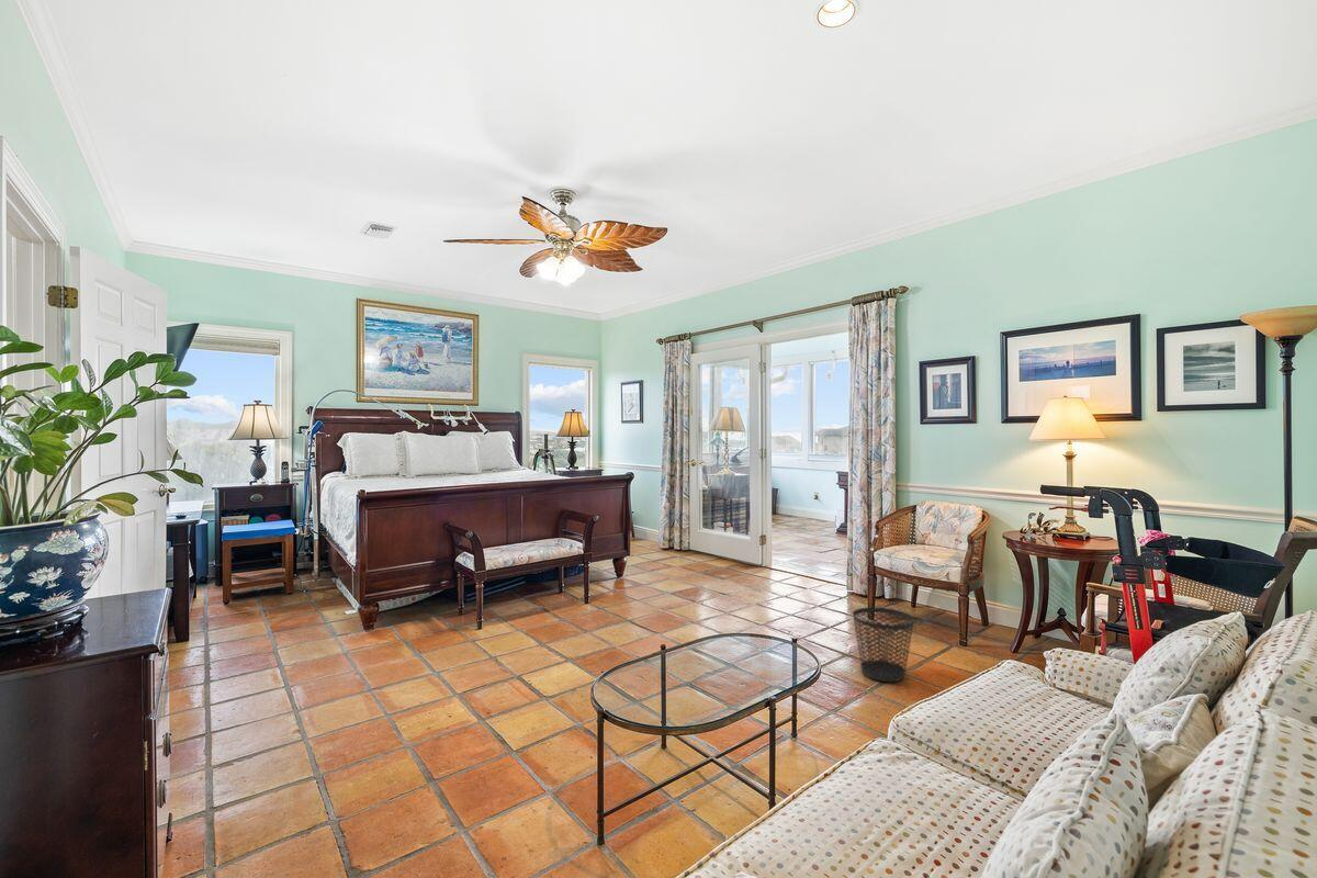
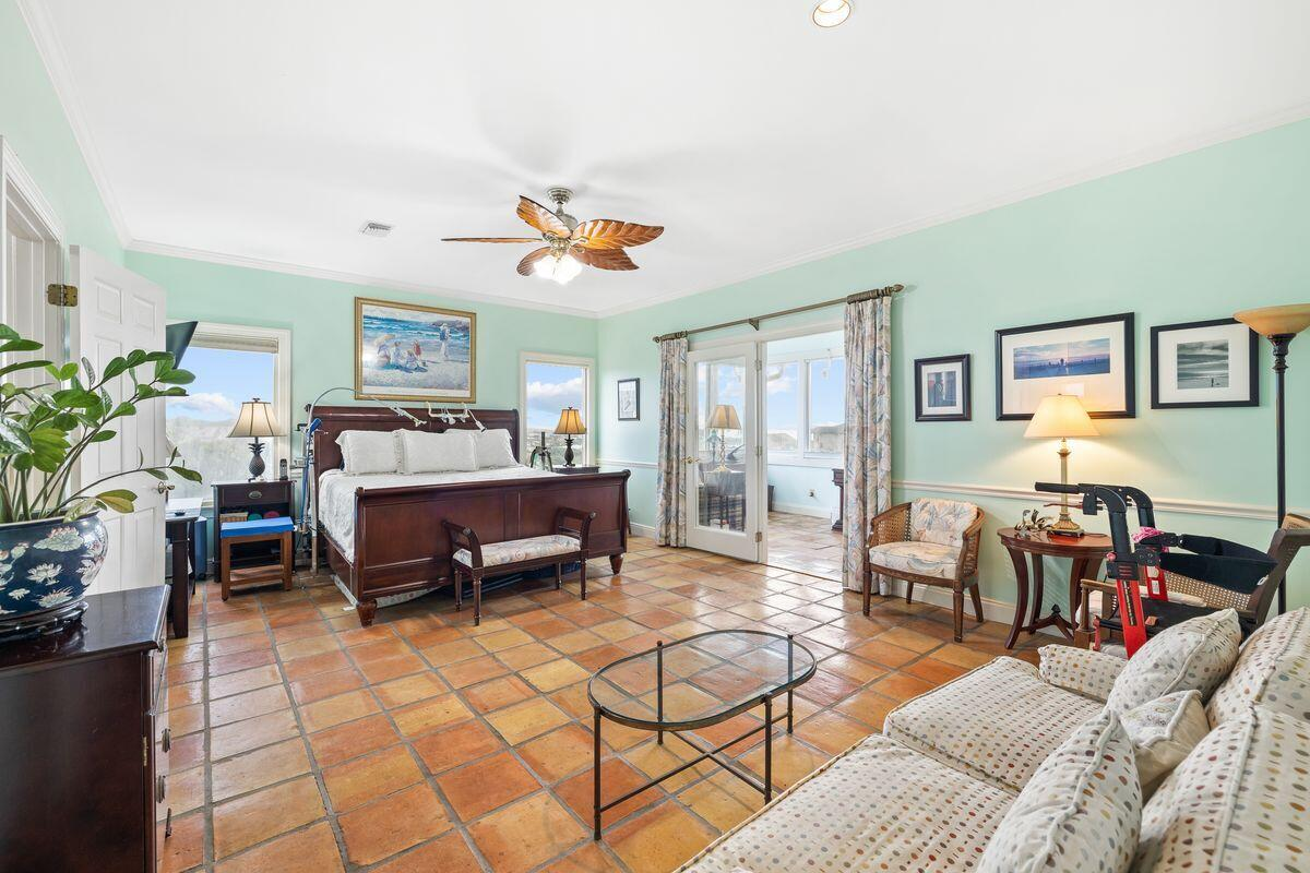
- wastebasket (882, 645)
